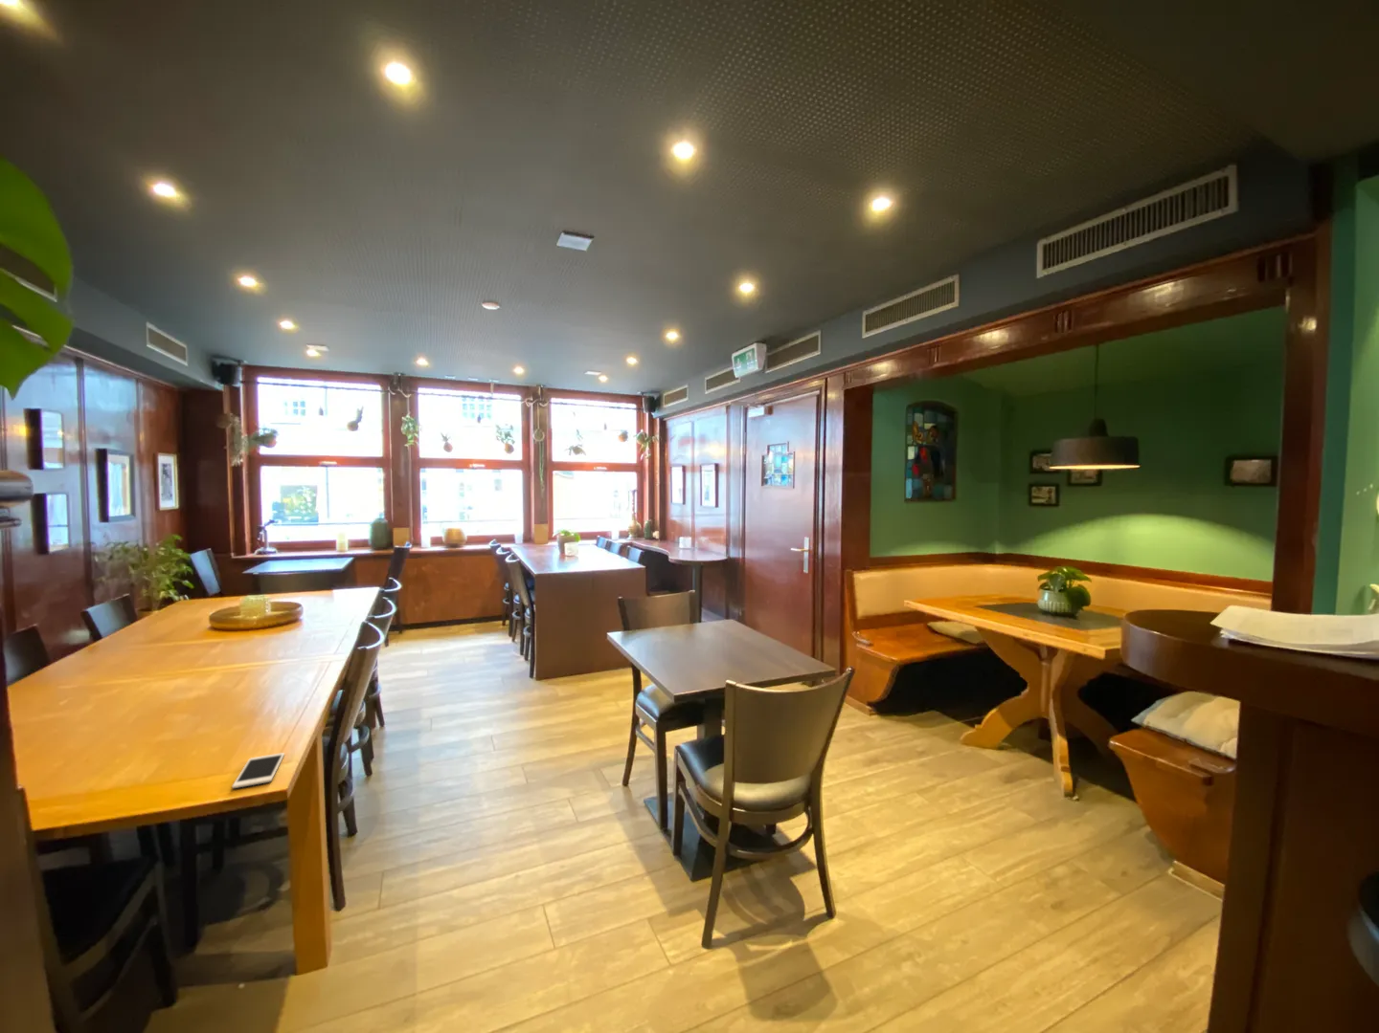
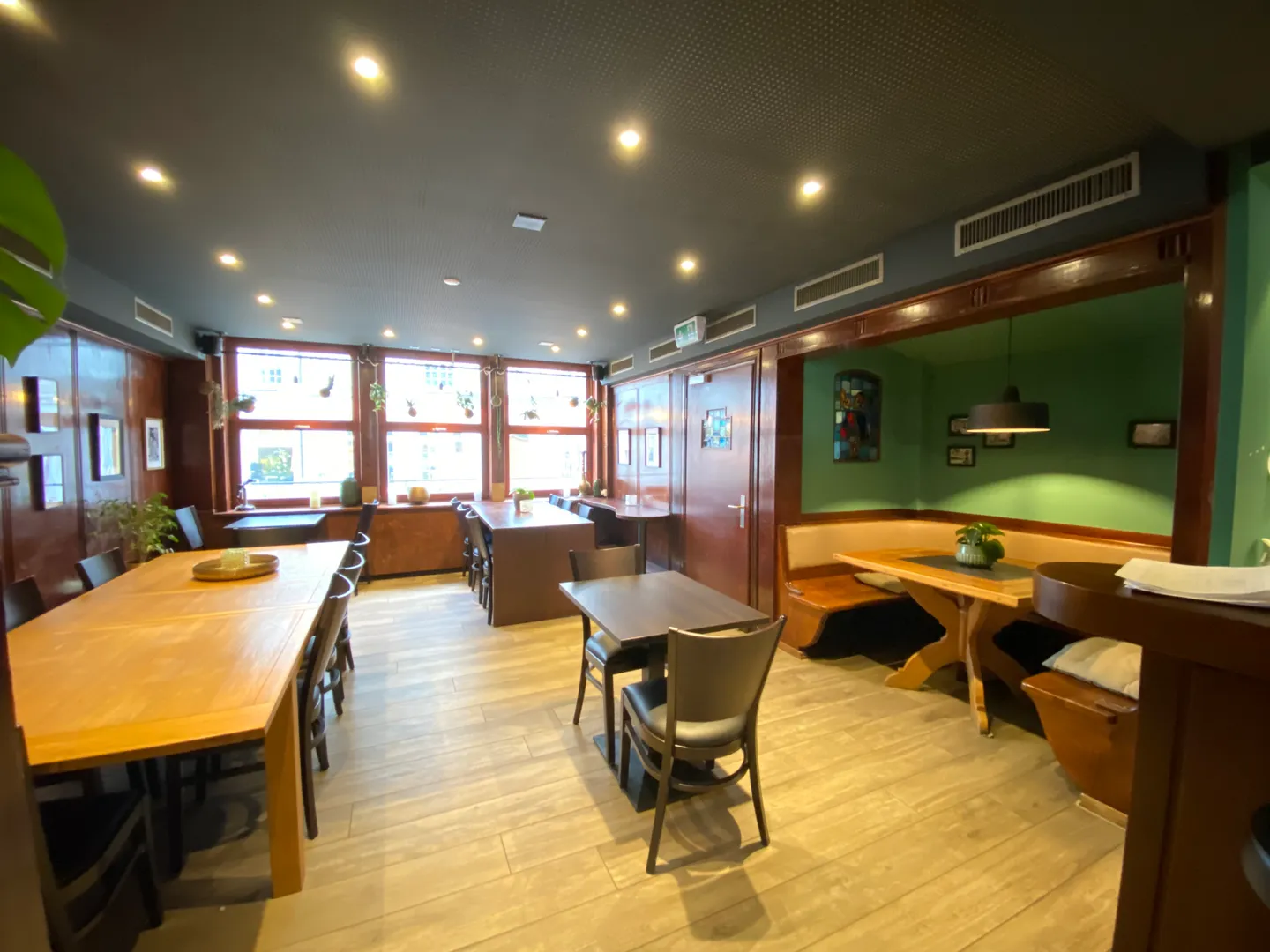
- cell phone (260, 769)
